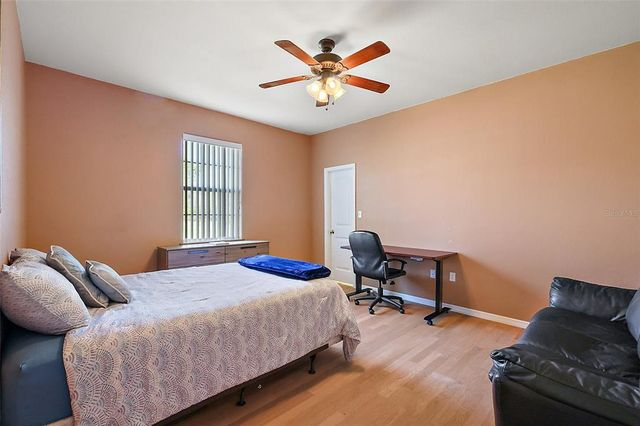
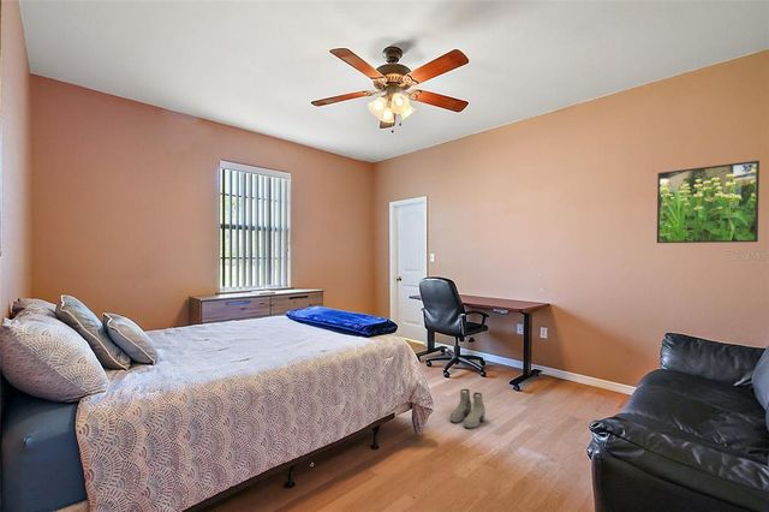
+ boots (467, 406)
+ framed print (704, 204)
